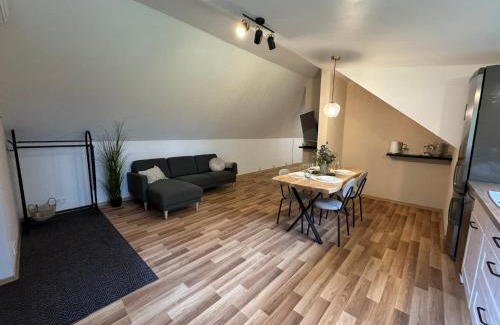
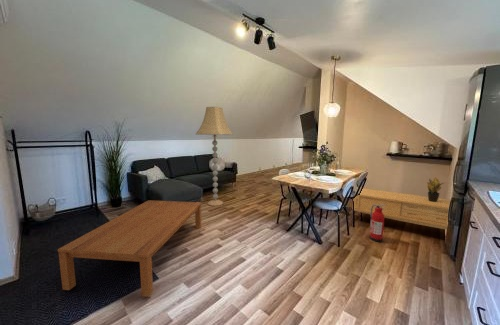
+ floor lamp (214, 156)
+ sideboard (424, 216)
+ potted plant (434, 188)
+ coffee table (148, 235)
+ fire extinguisher (377, 221)
